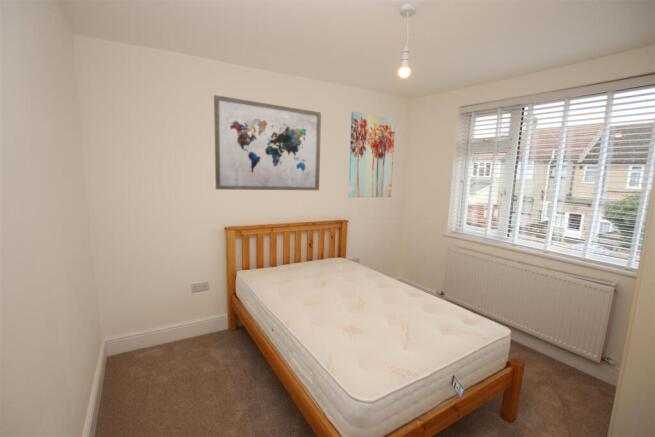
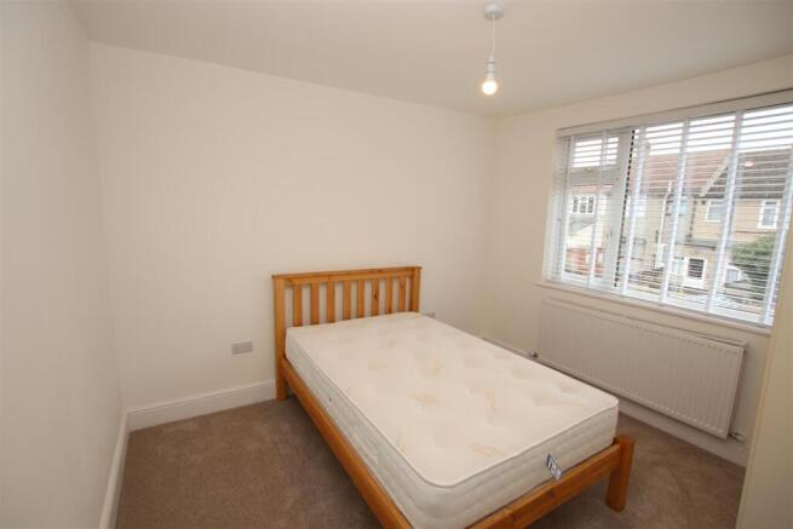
- wall art (272, 148)
- wall art (372, 157)
